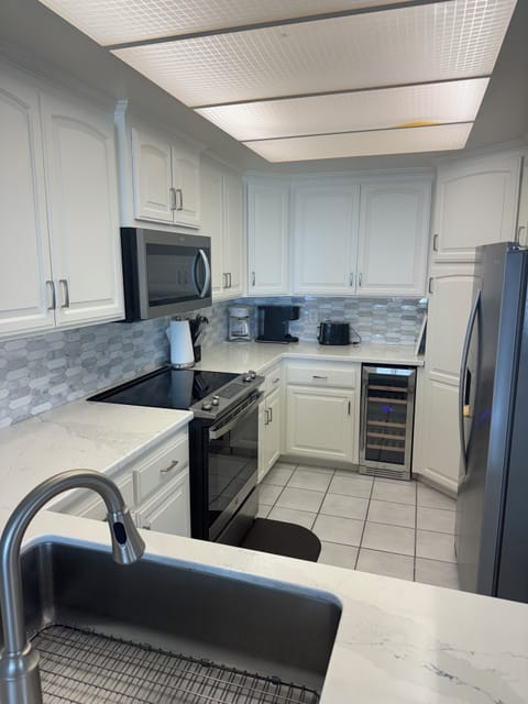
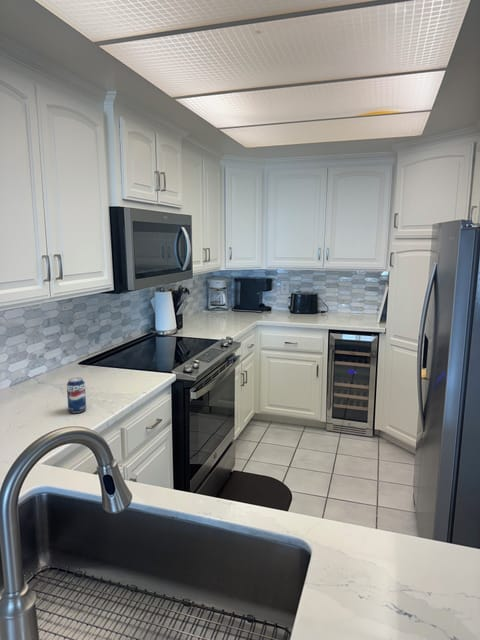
+ beverage can (76, 395)
